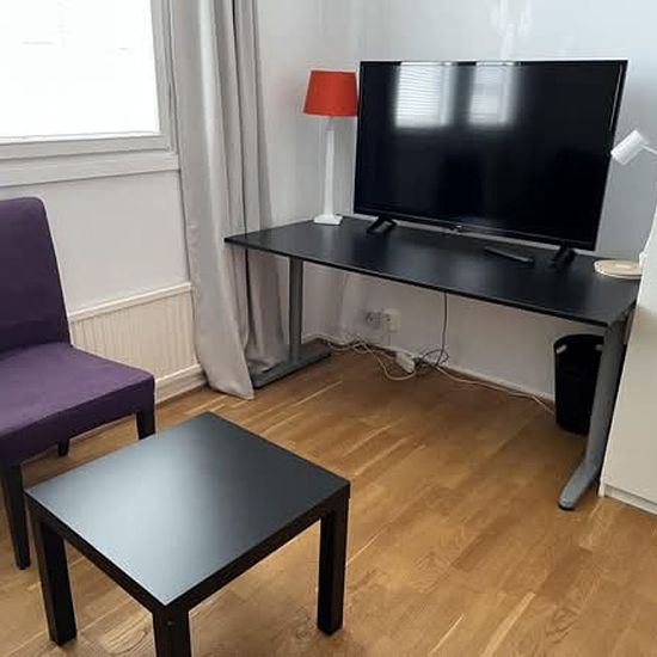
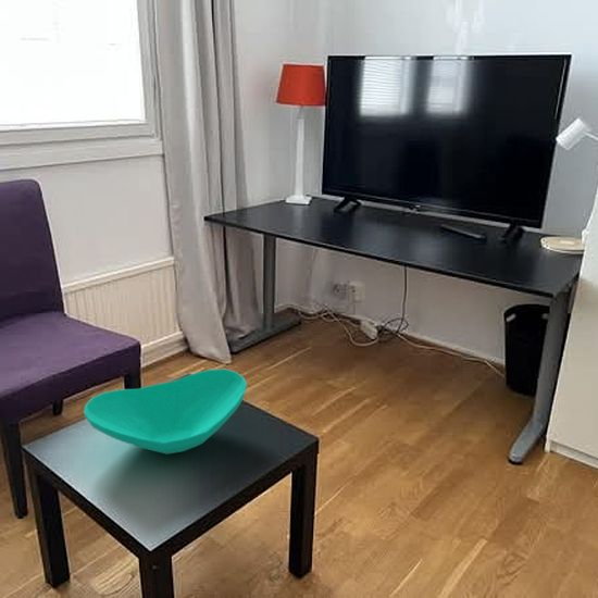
+ table top decor (170, 416)
